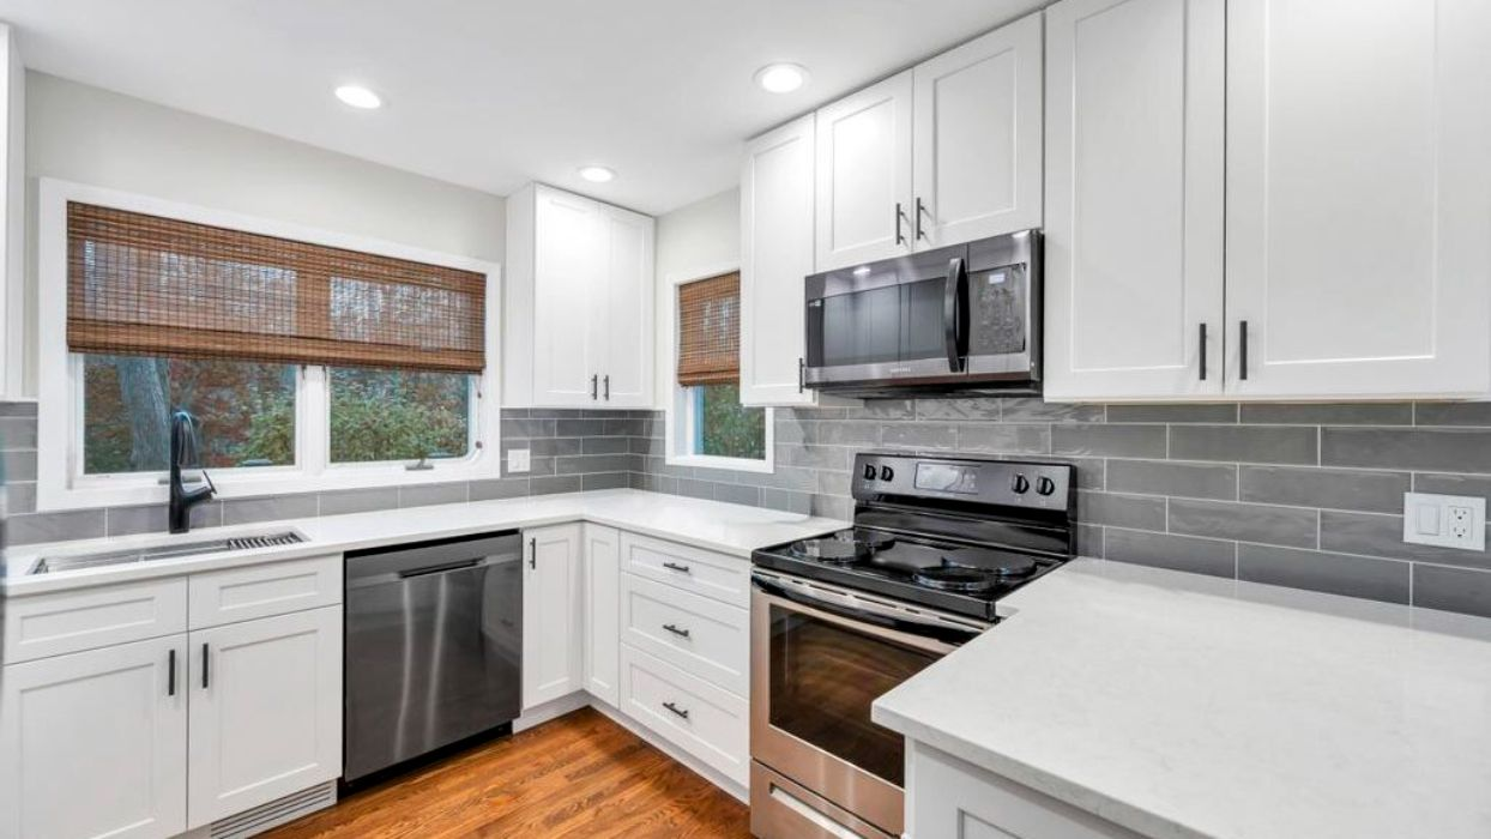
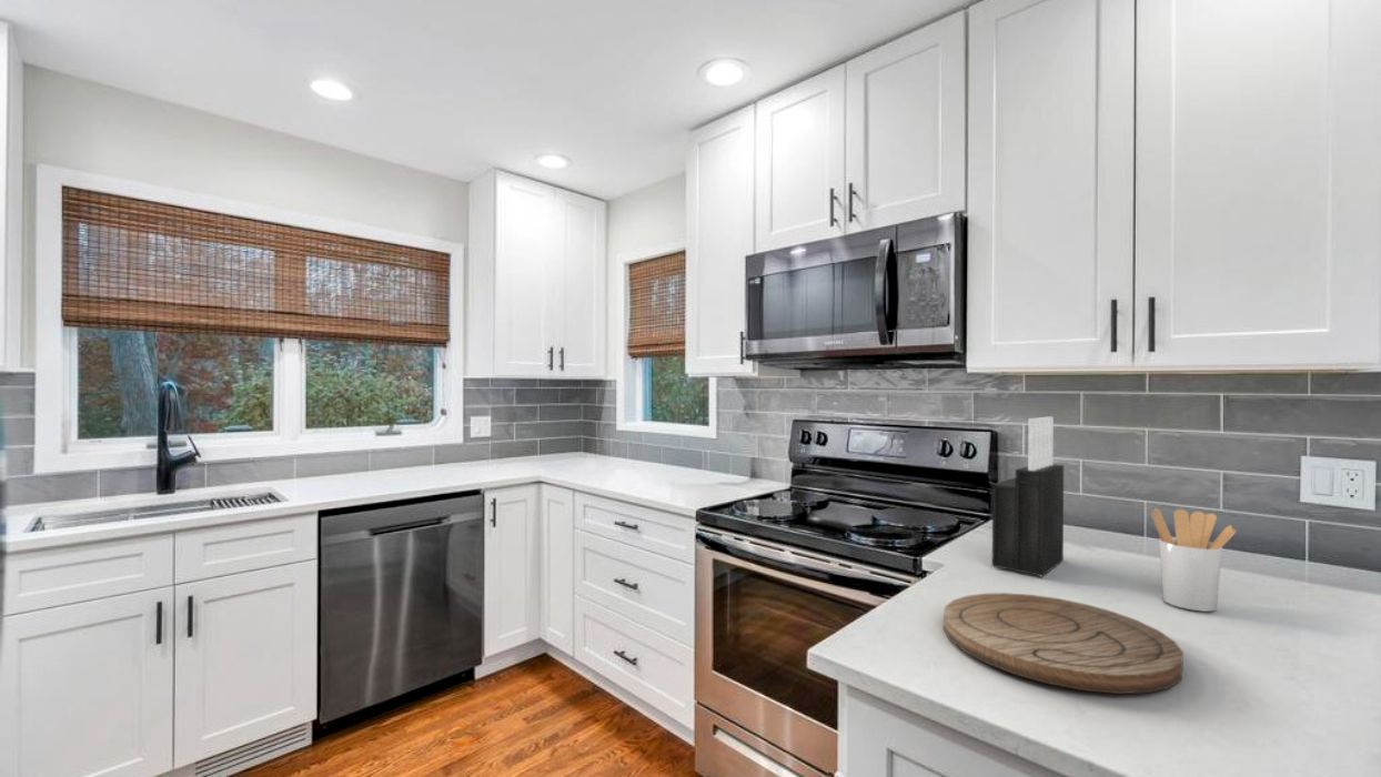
+ cutting board (1052, 635)
+ utensil holder (1190, 555)
+ knife block (1024, 490)
